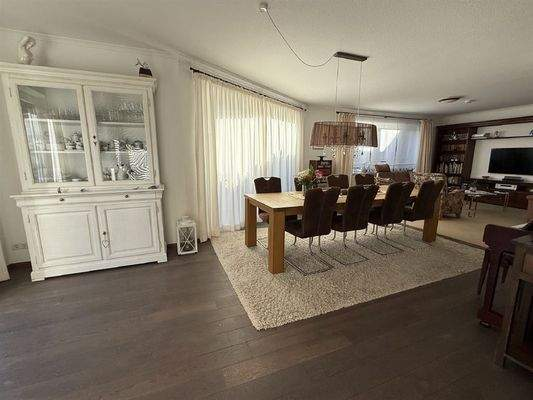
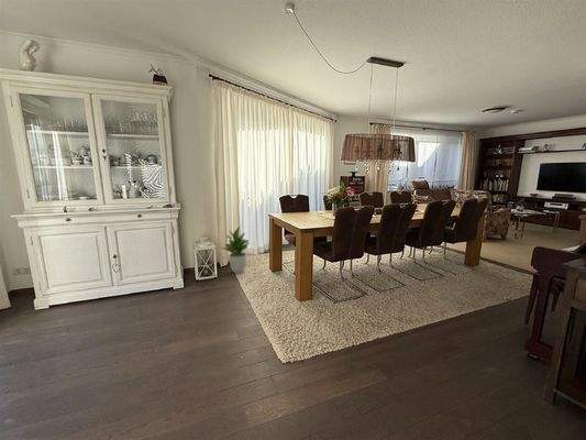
+ potted plant (236, 250)
